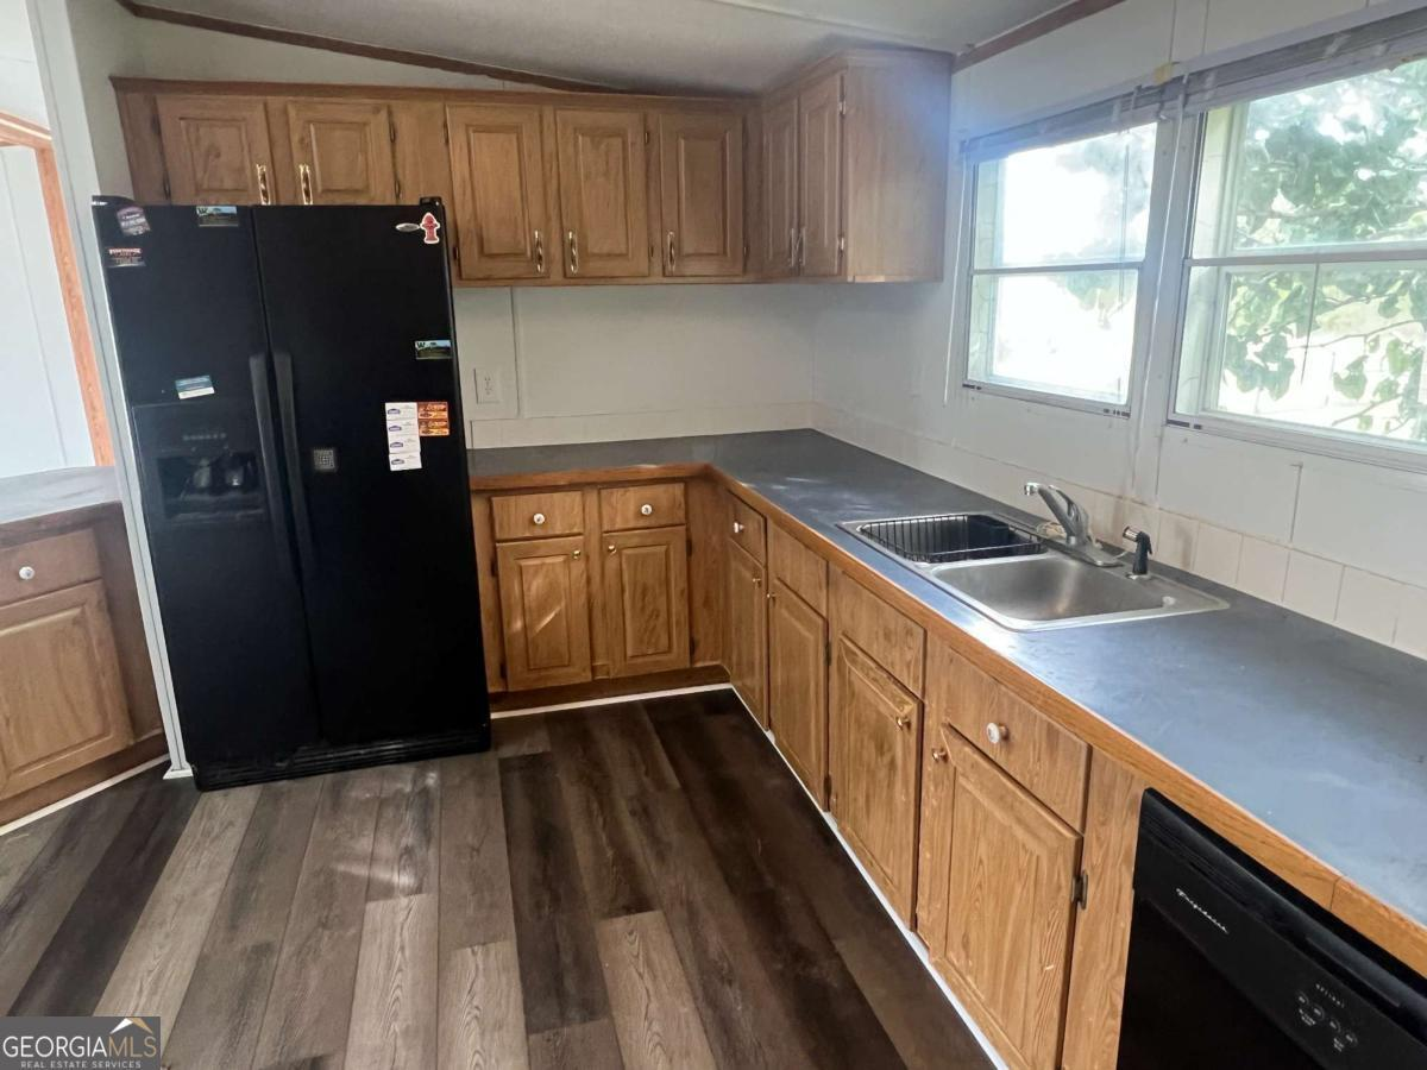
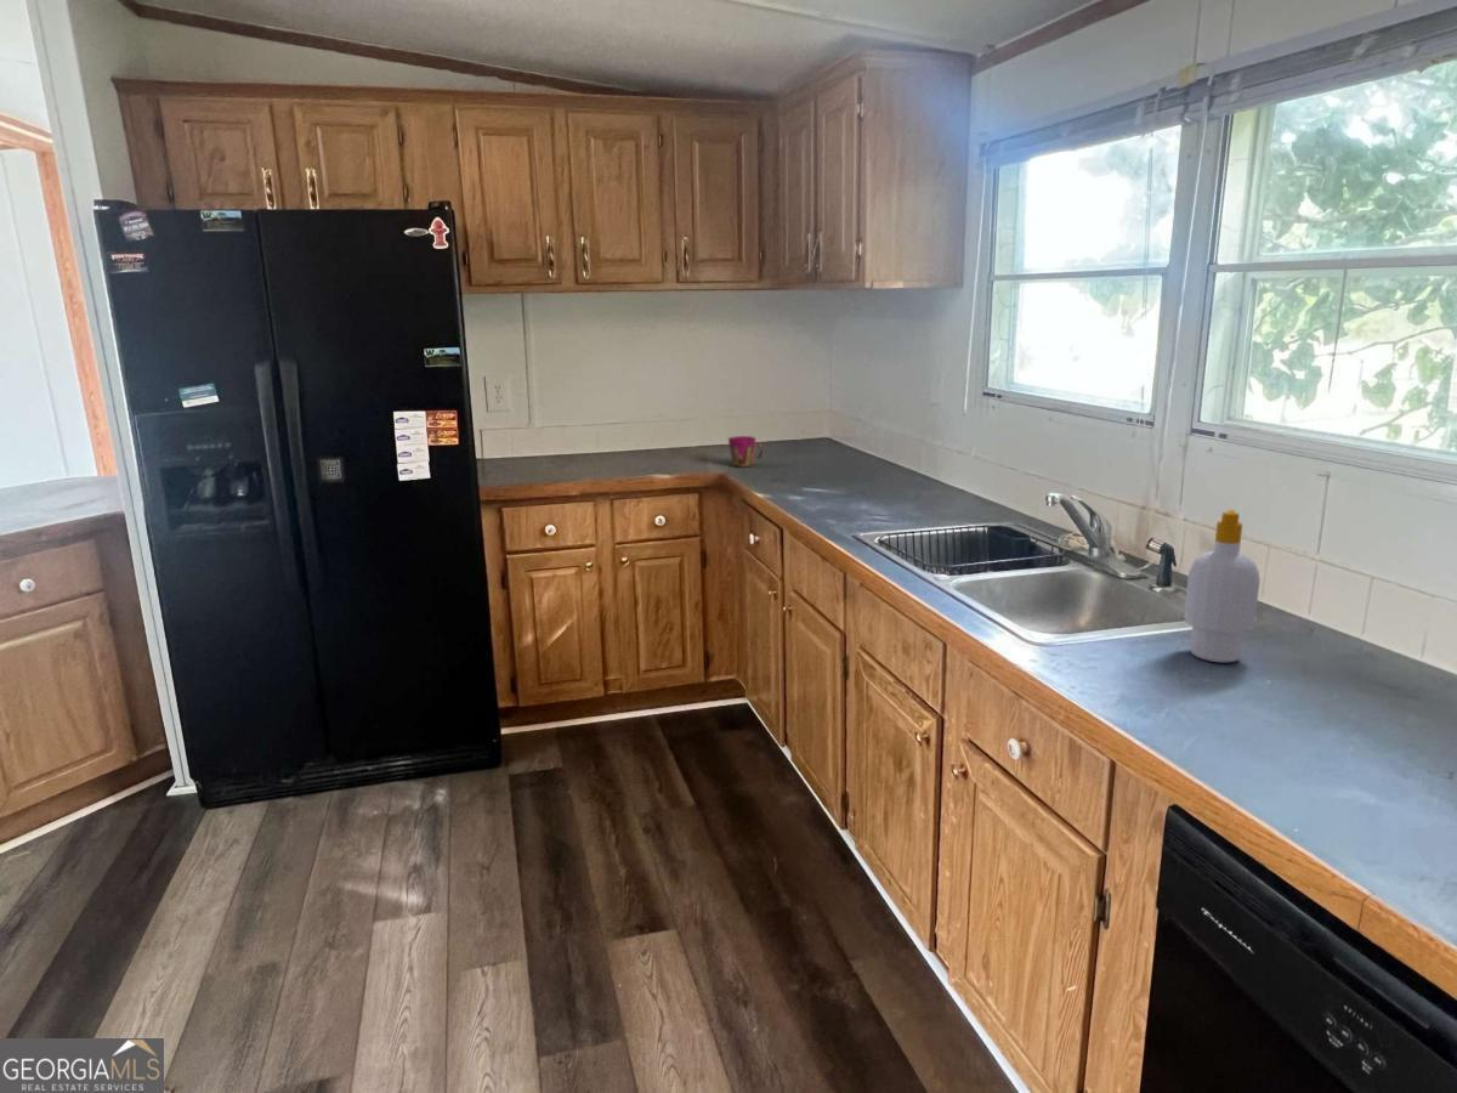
+ soap bottle (1223, 585)
+ cup (745, 451)
